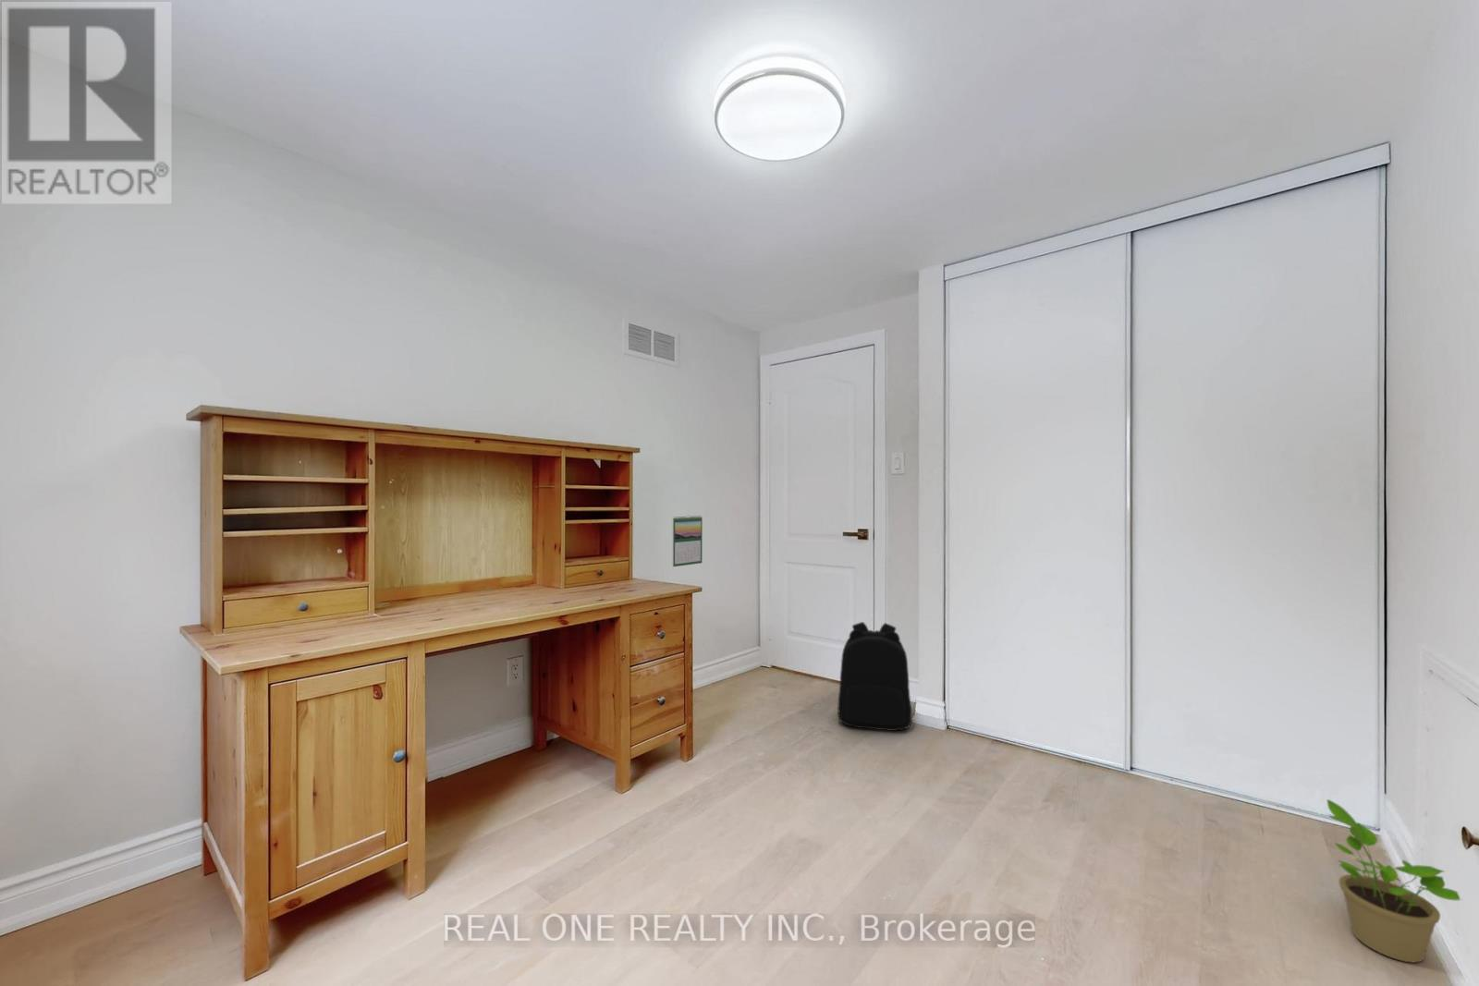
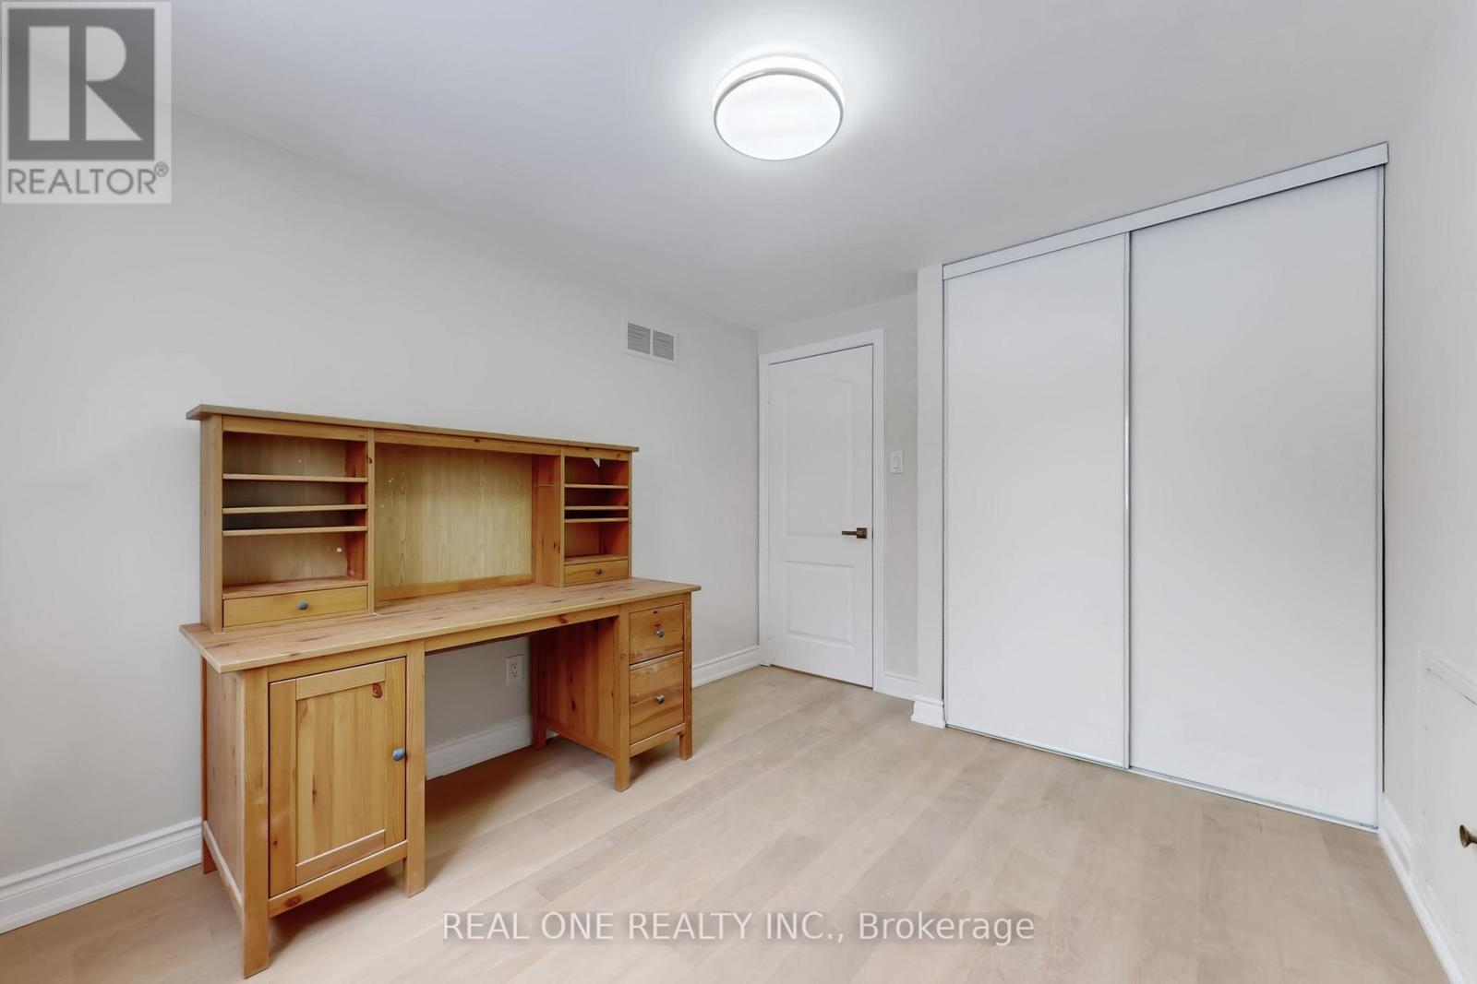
- potted plant (1390, 885)
- backpack (874, 672)
- calendar (688, 539)
